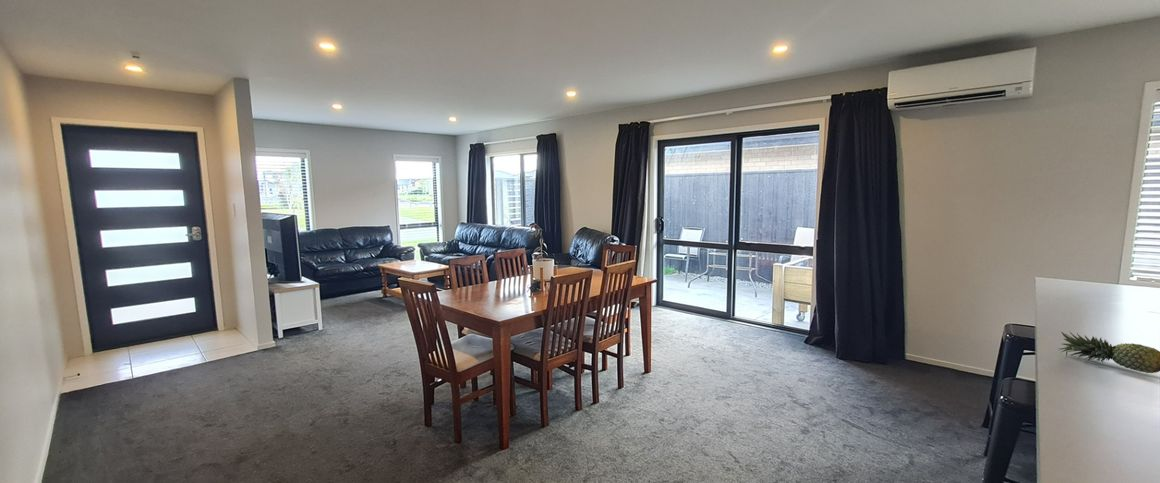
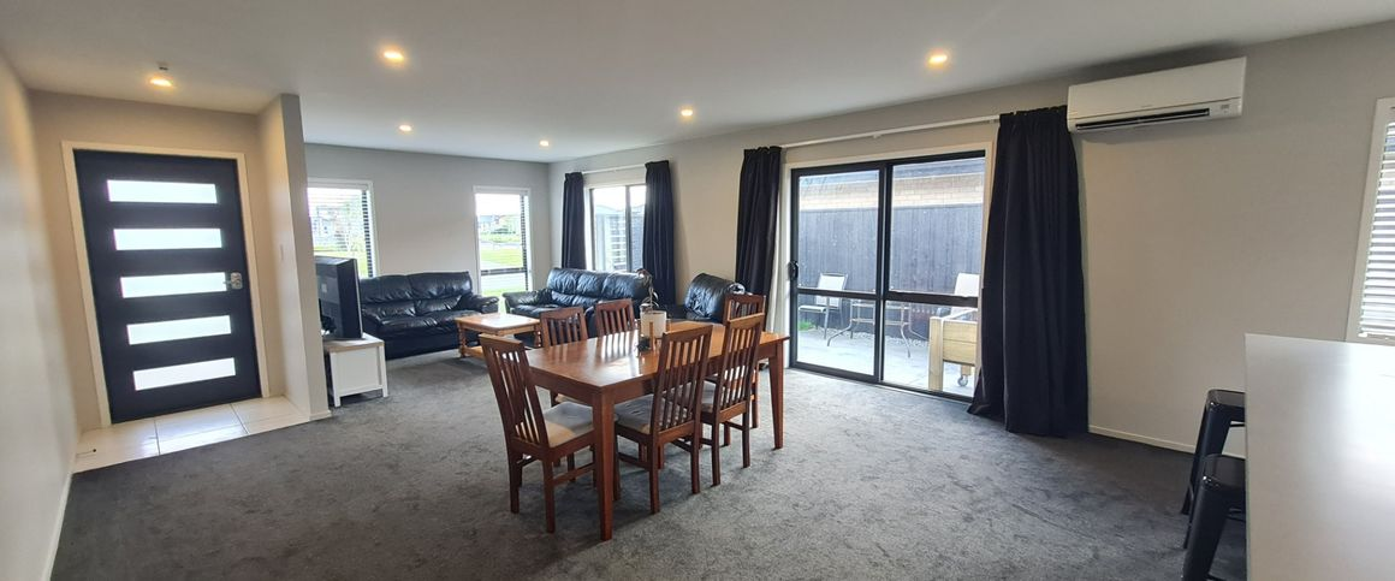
- fruit (1107, 350)
